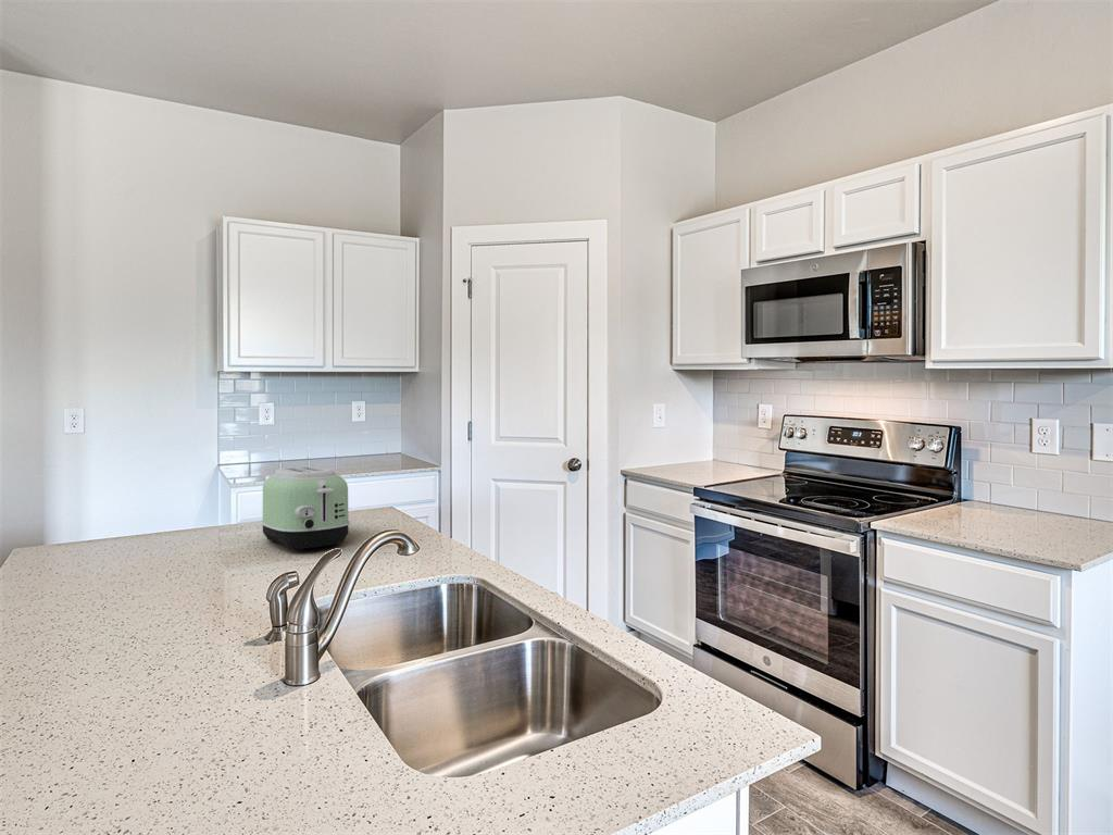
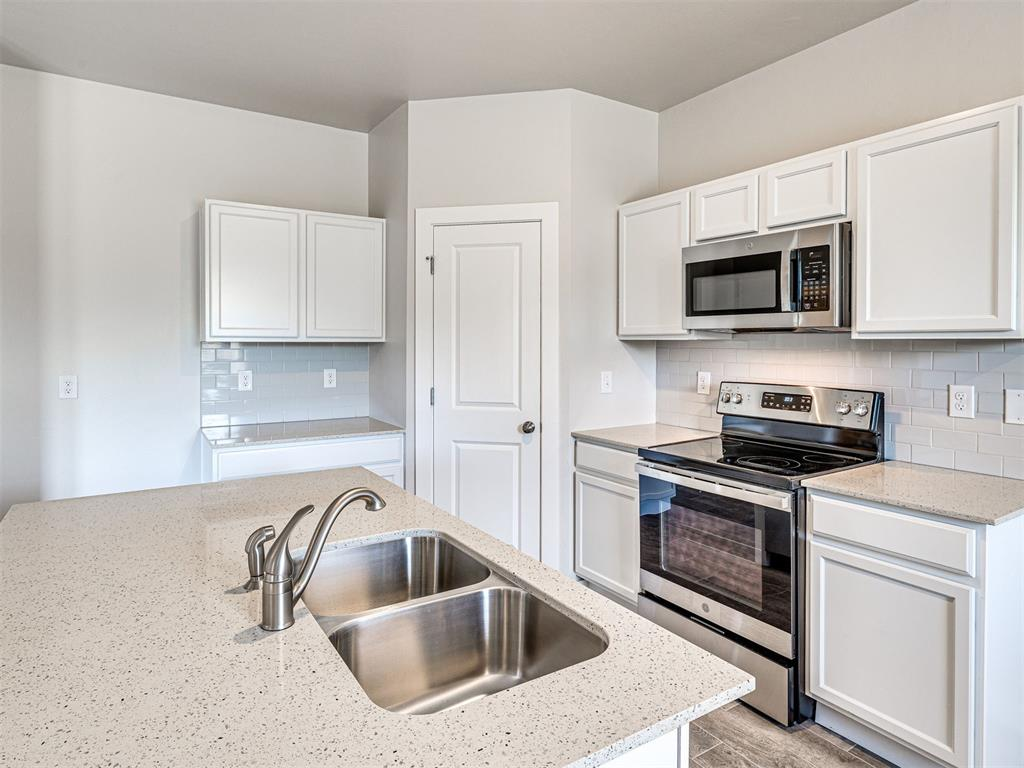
- toaster (307, 506)
